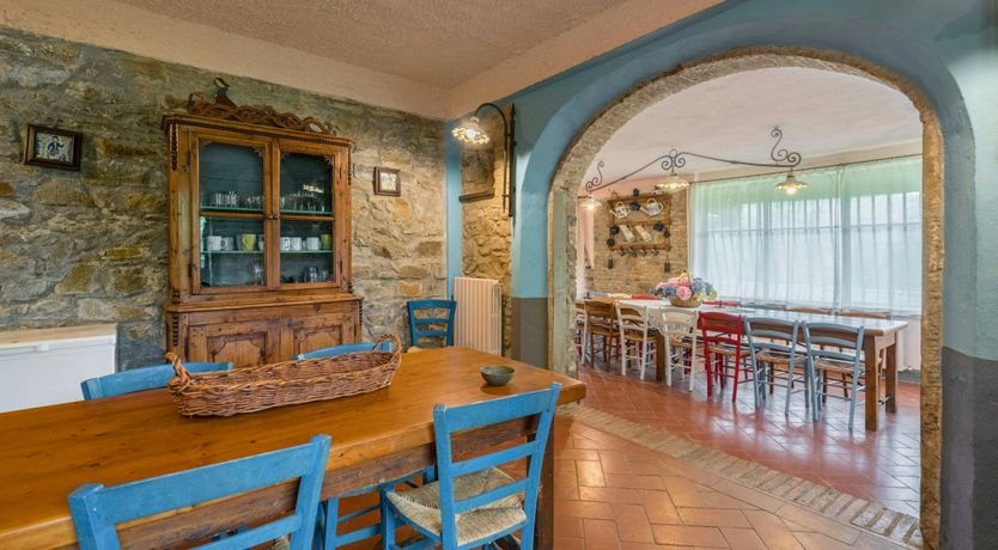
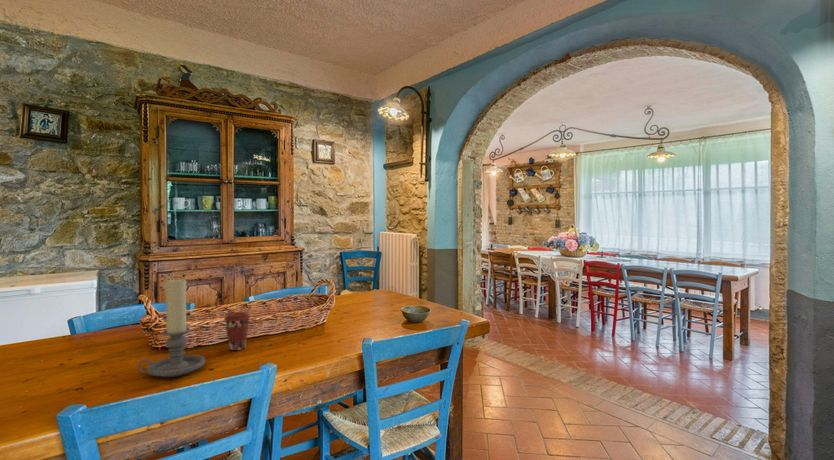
+ coffee cup (237, 331)
+ candle holder (171, 325)
